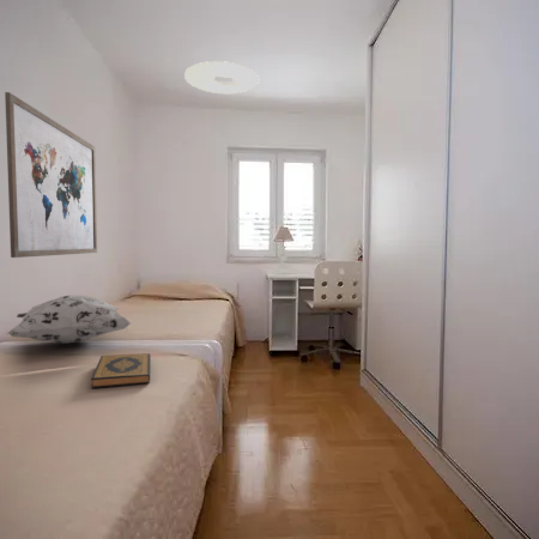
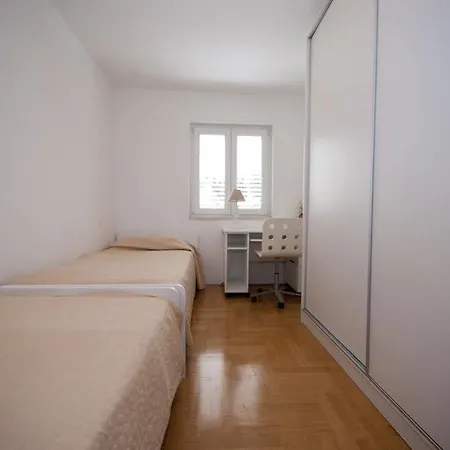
- wall art (61, 190)
- decorative pillow (72, 319)
- hardback book (123, 368)
- ceiling light (222, 75)
